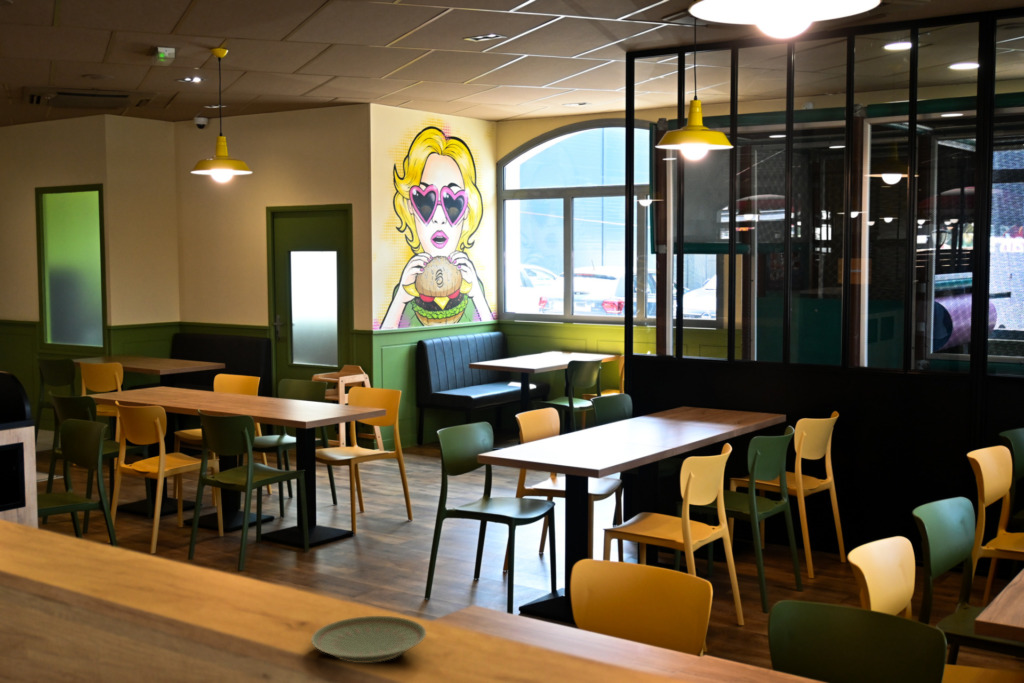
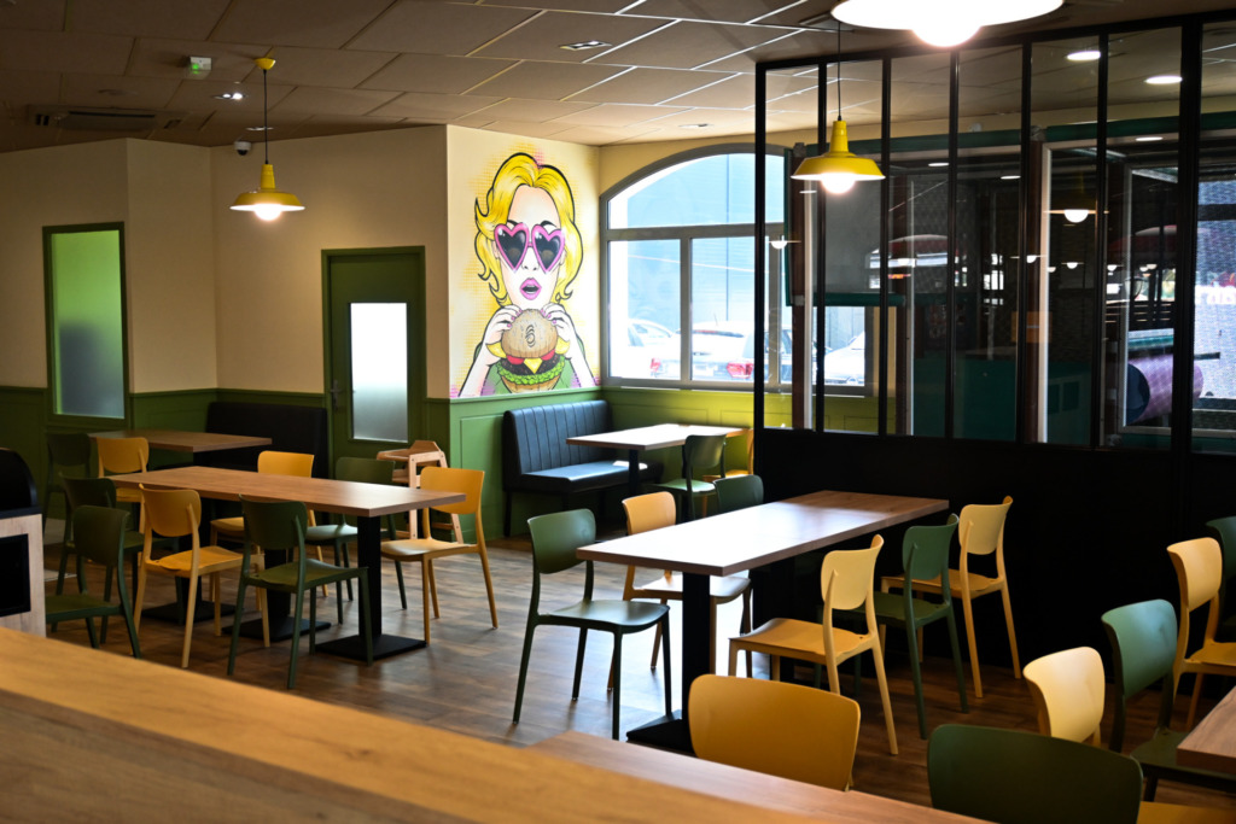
- plate (369, 641)
